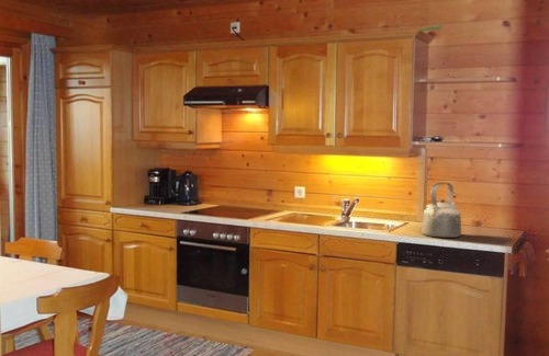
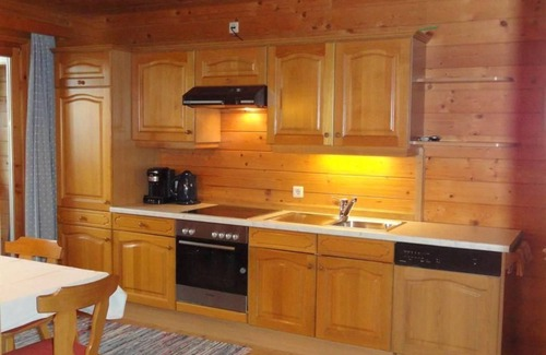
- kettle (444, 208)
